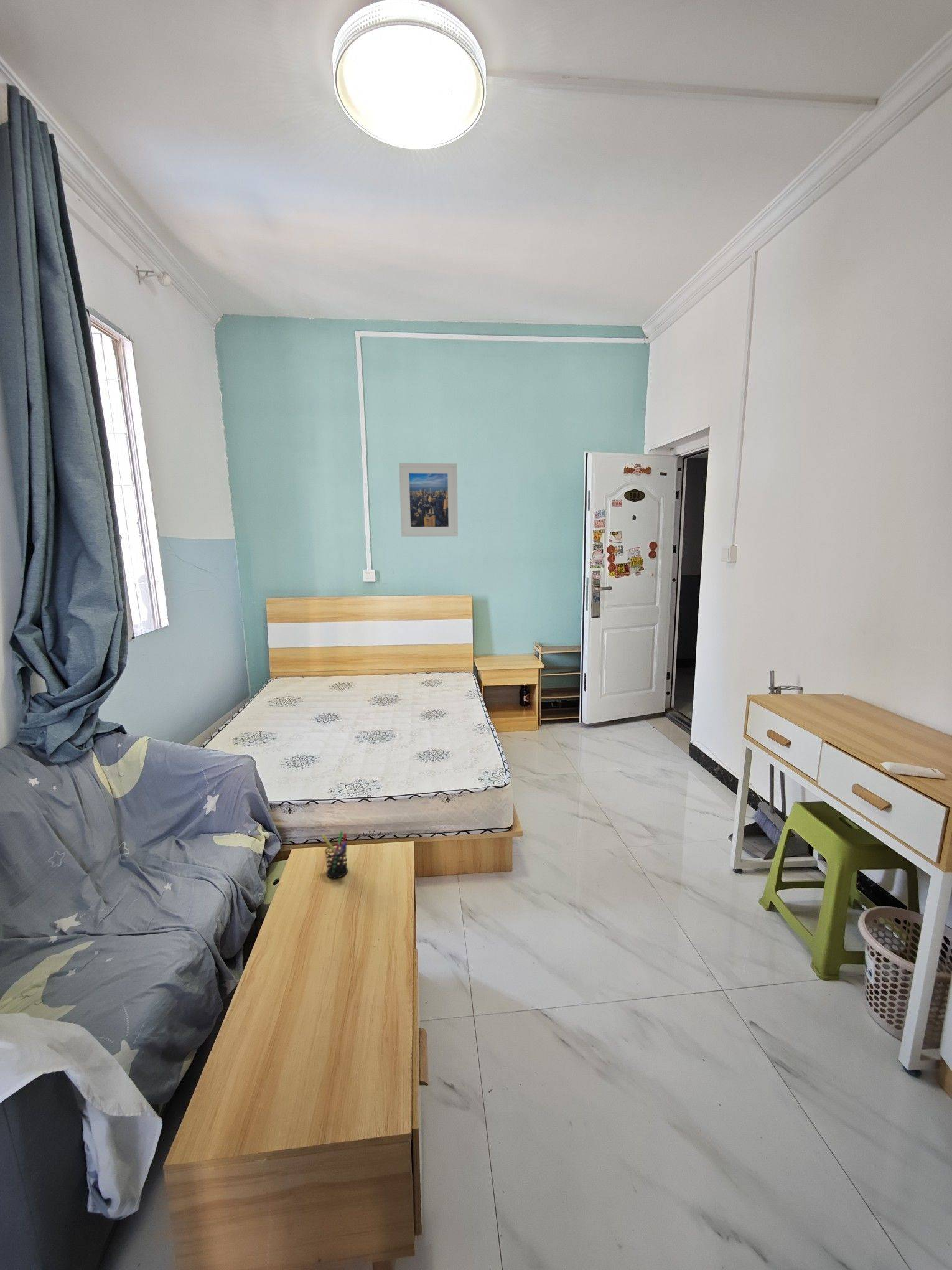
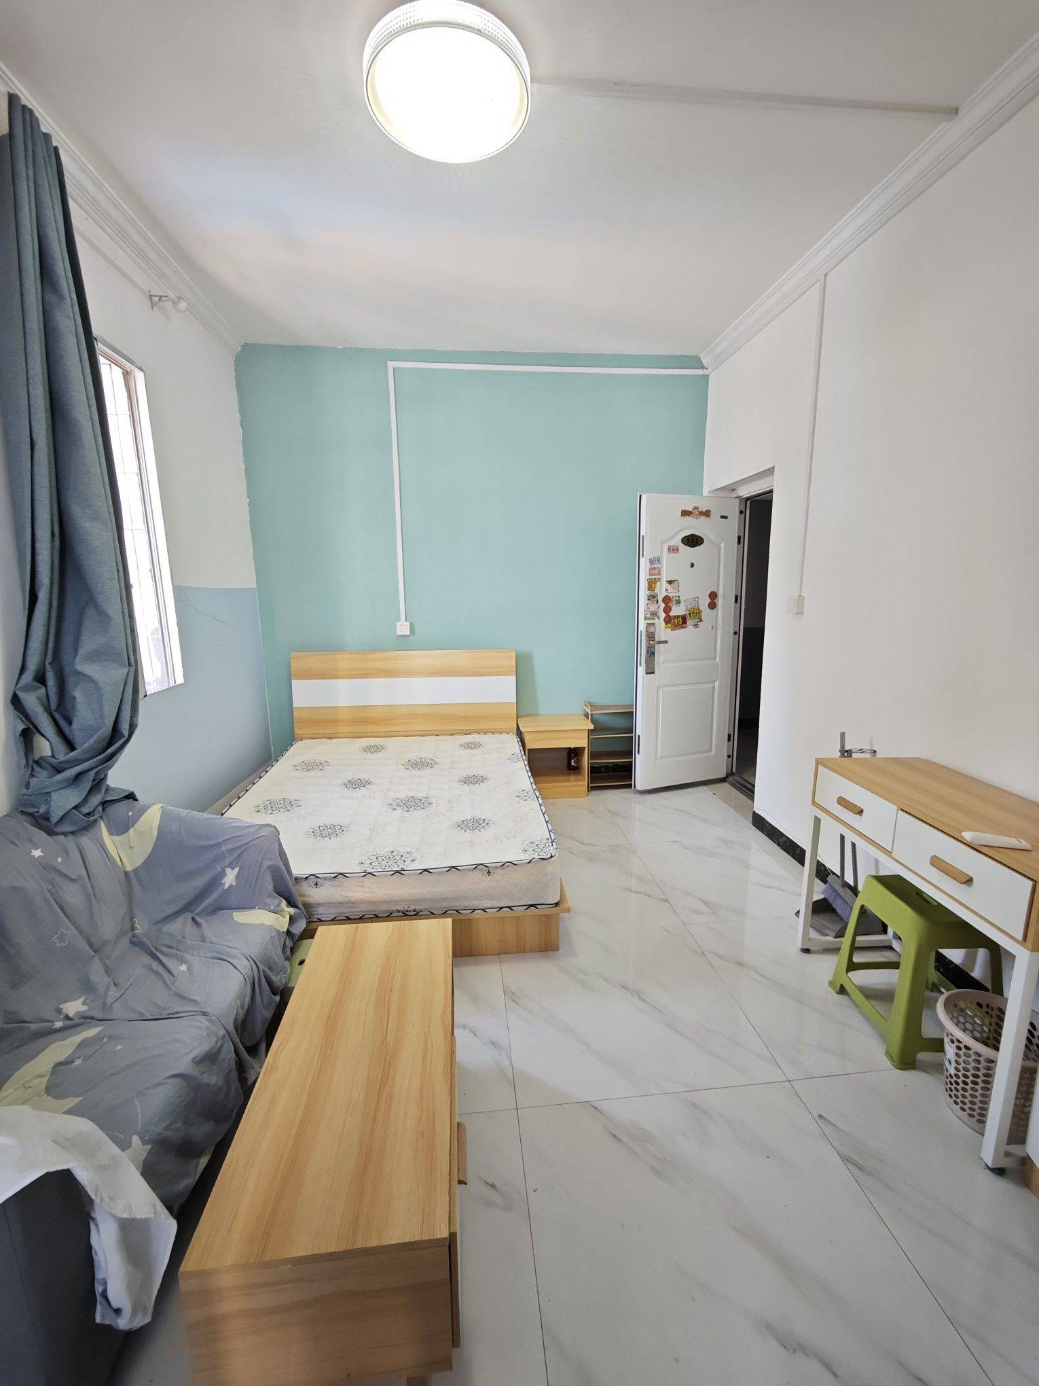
- pen holder (338, 851)
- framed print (429, 500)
